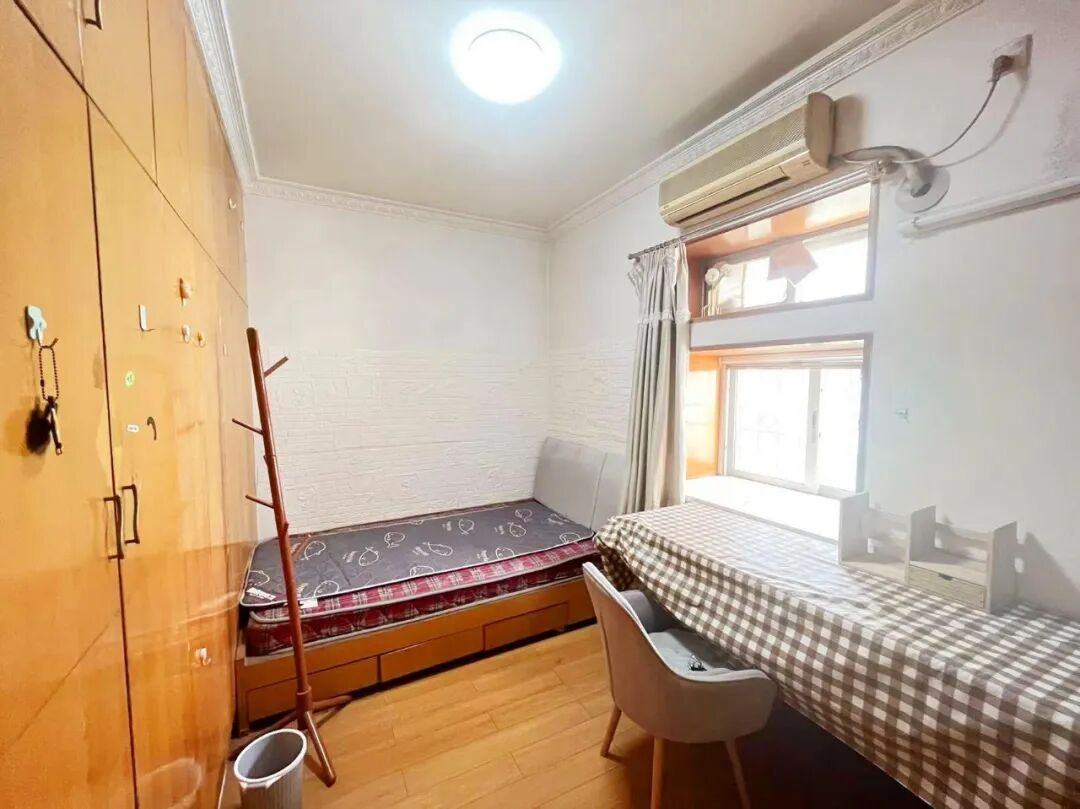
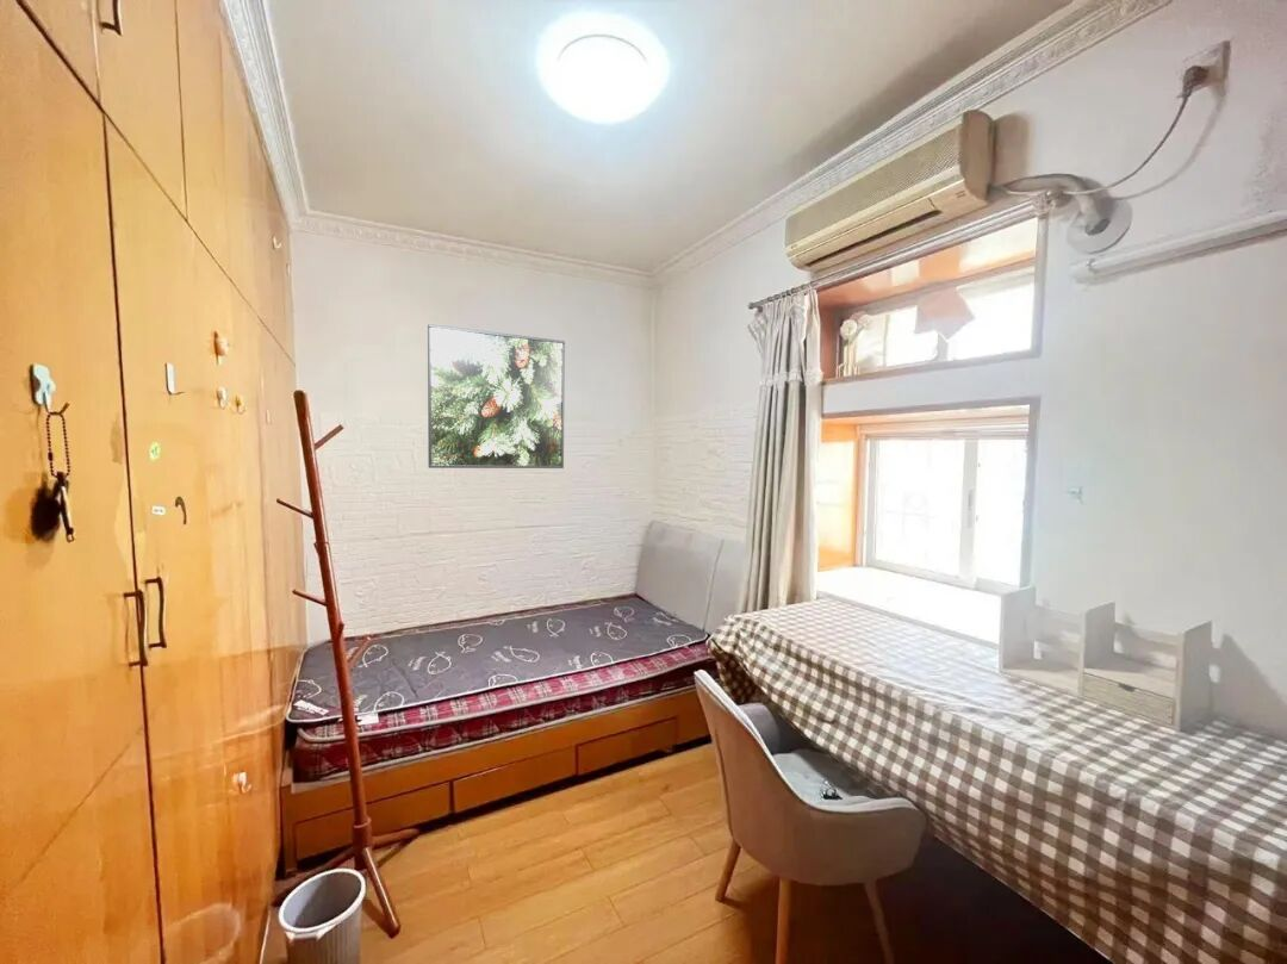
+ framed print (499, 400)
